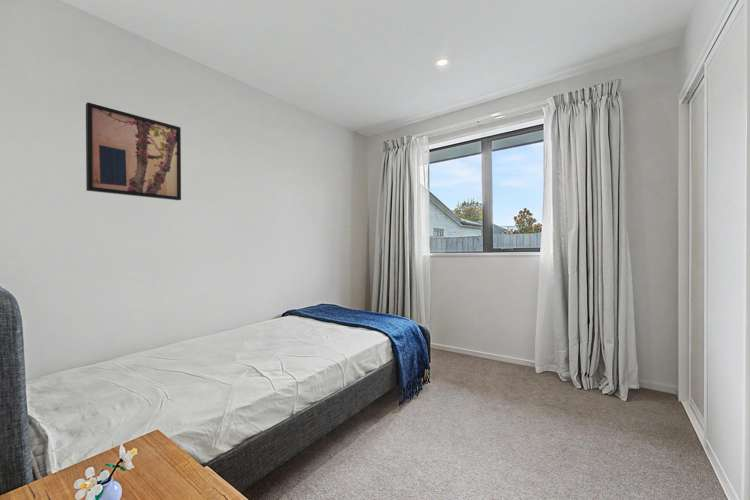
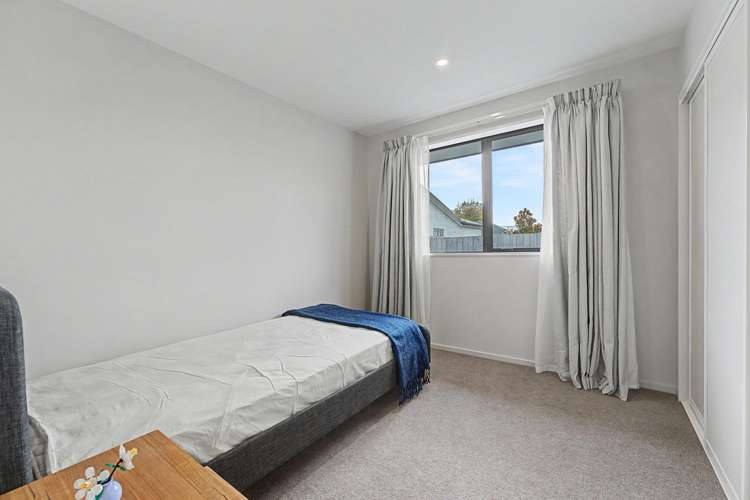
- wall art (137, 156)
